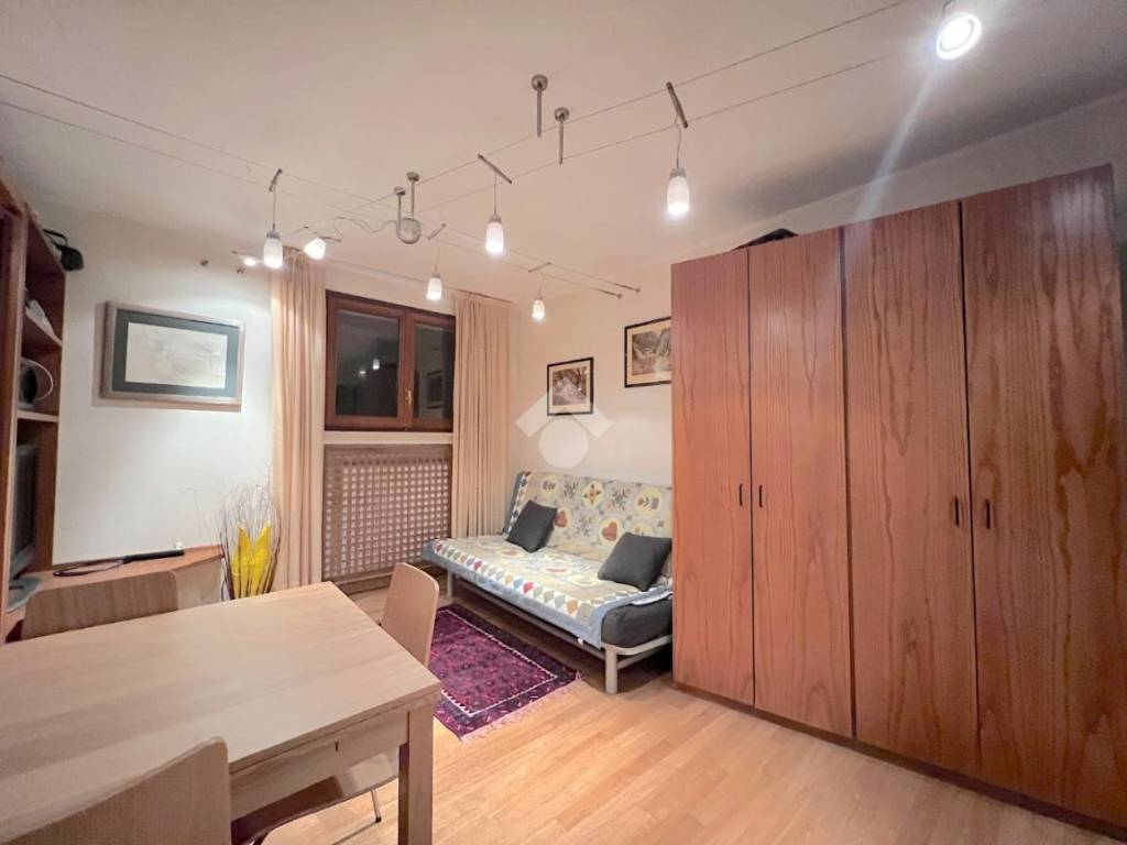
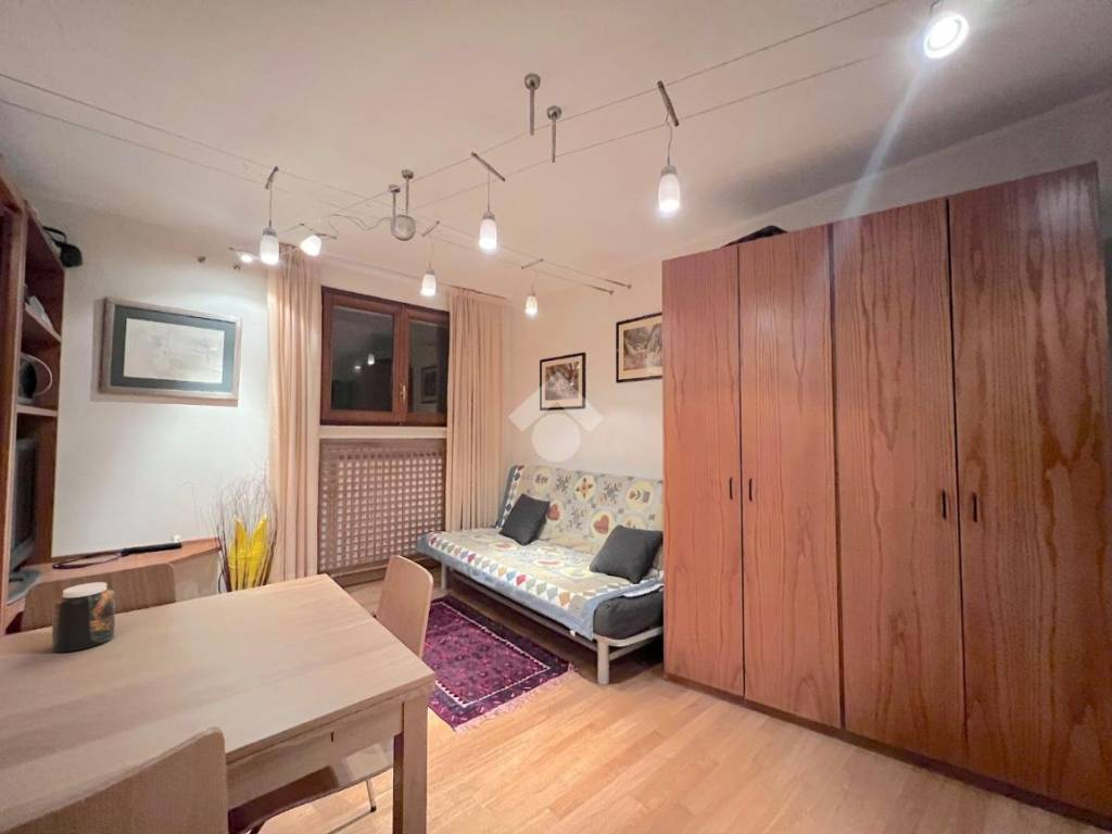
+ jar (85, 615)
